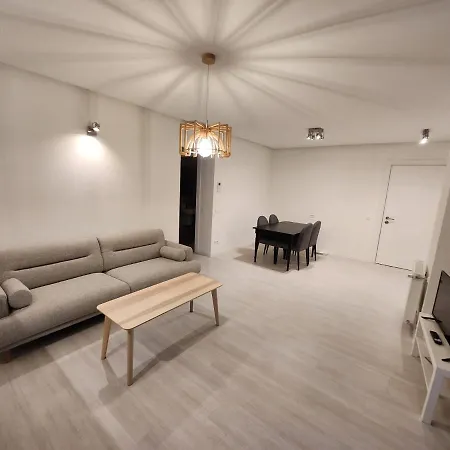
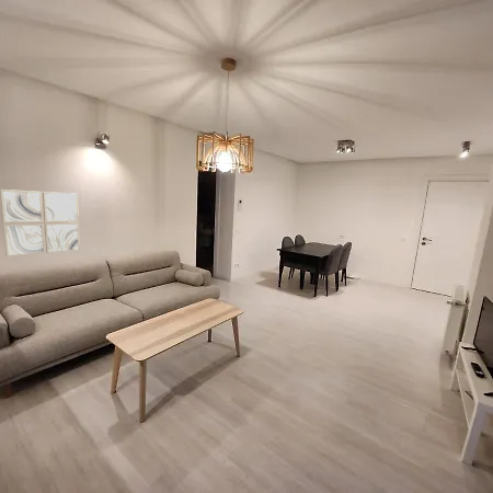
+ wall art (43, 223)
